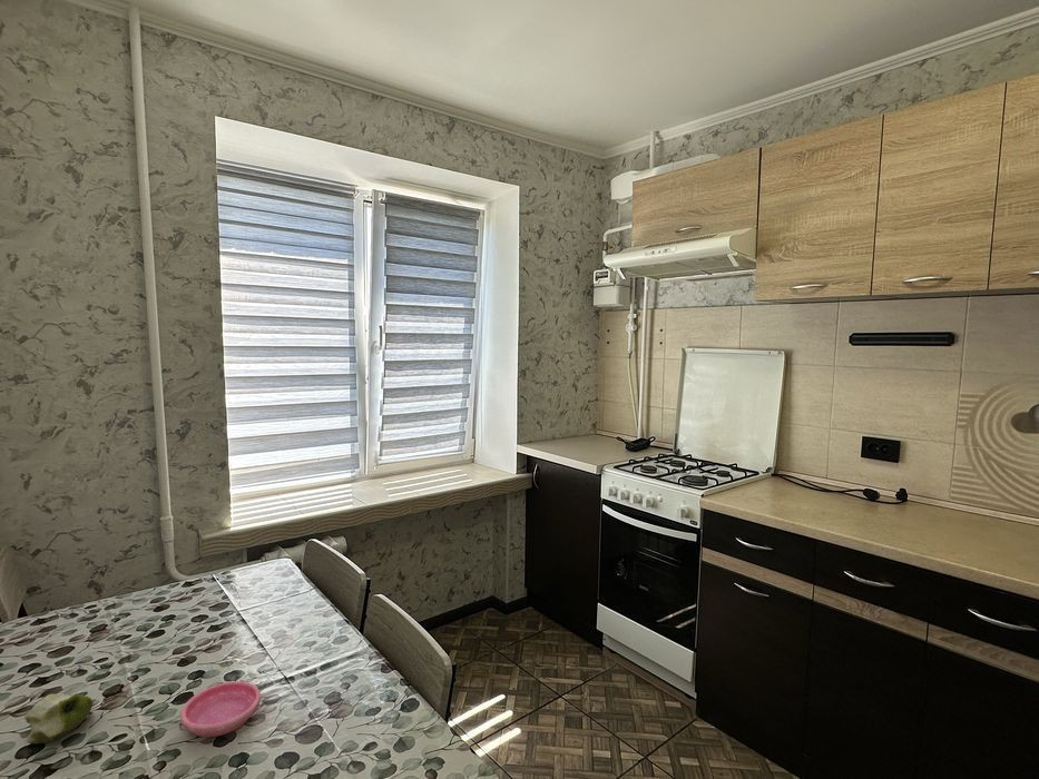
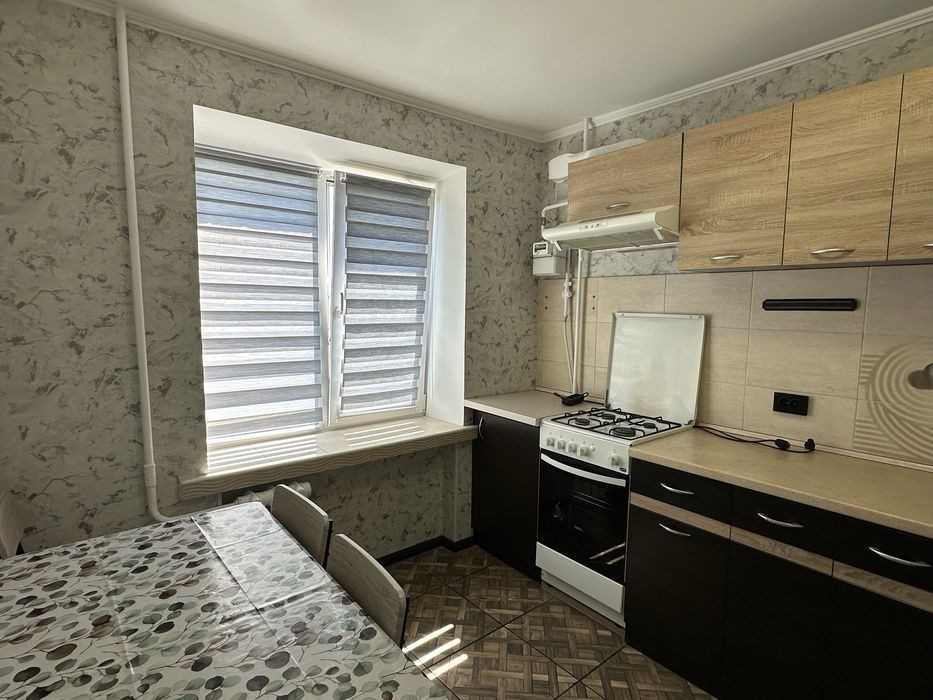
- fruit (58, 711)
- saucer (222, 710)
